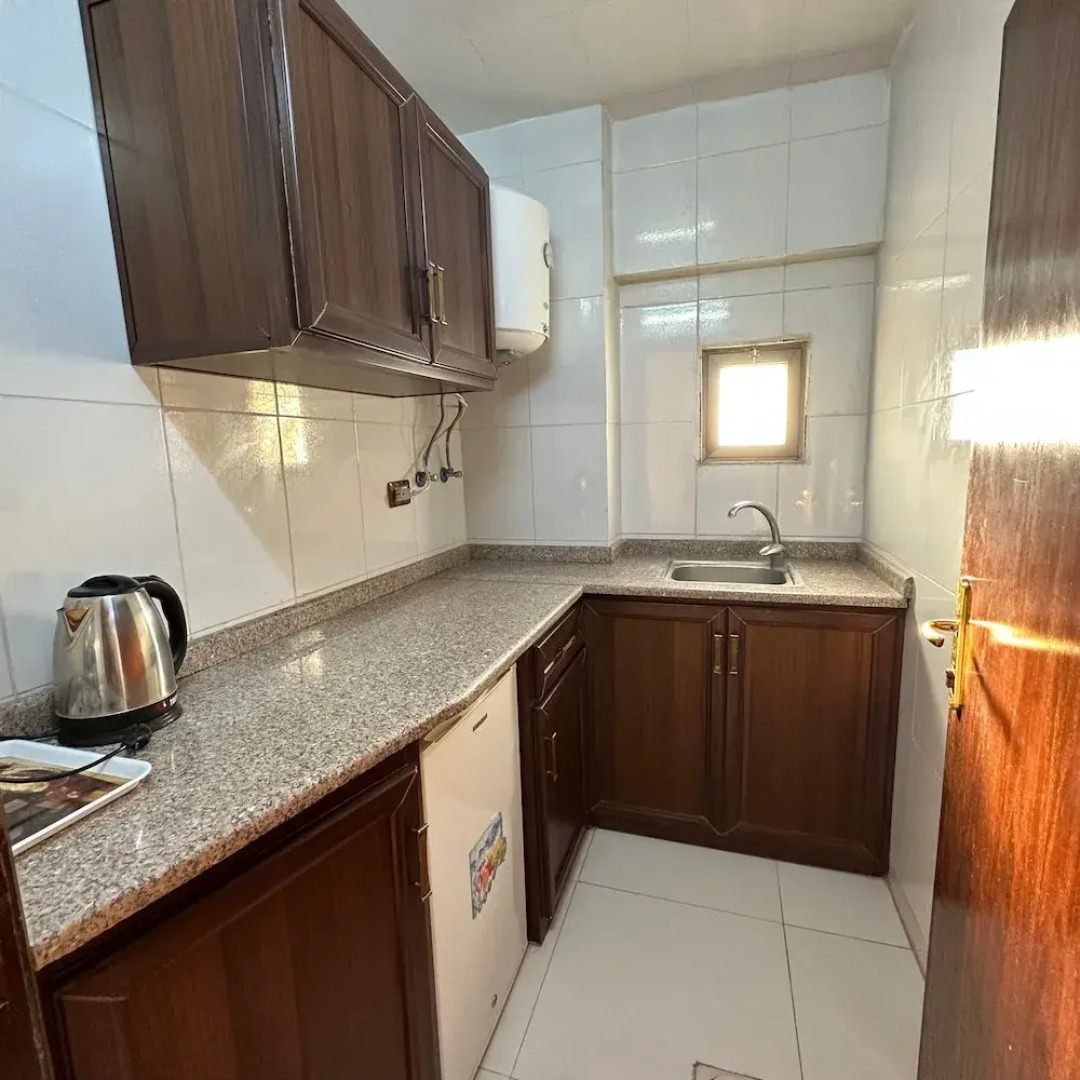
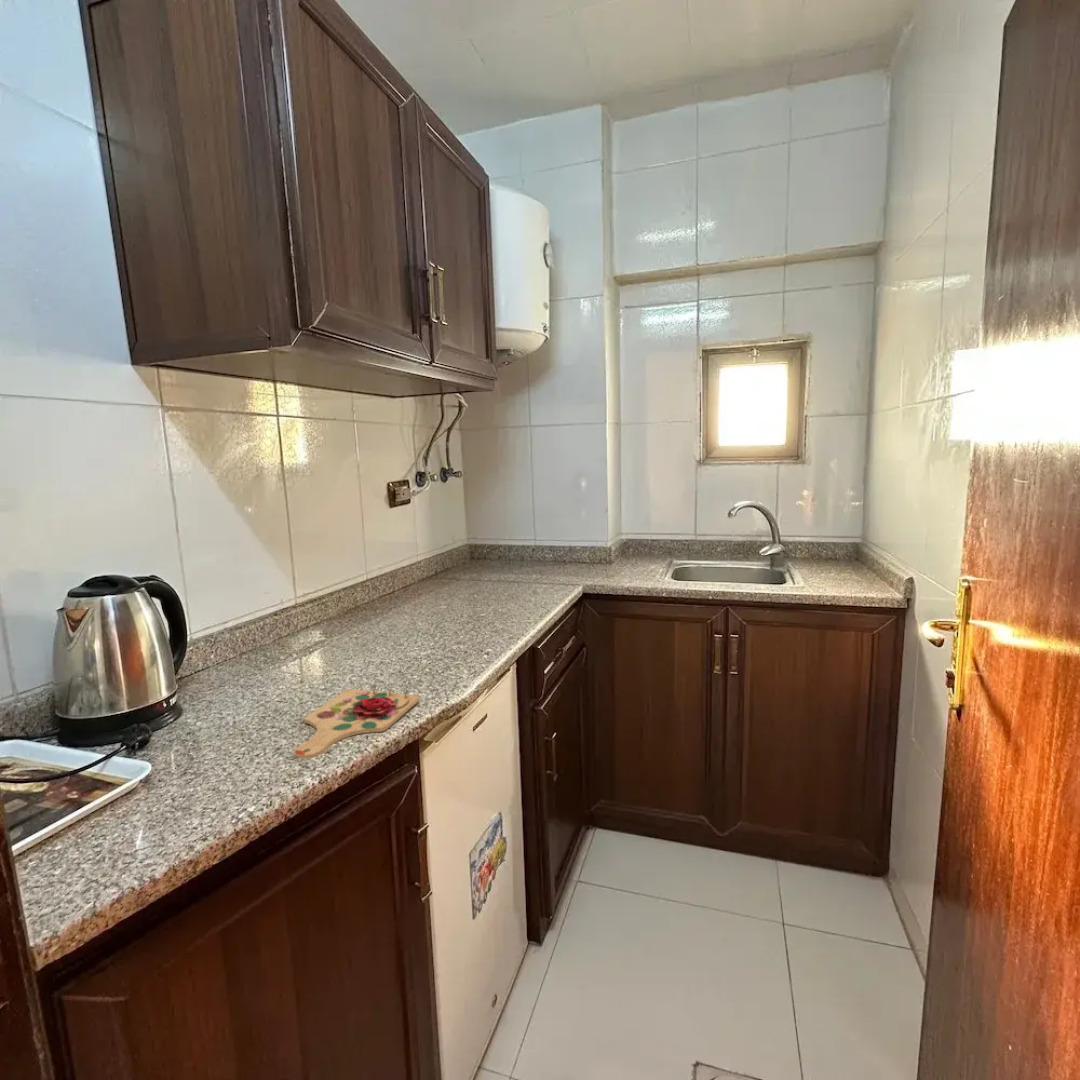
+ cutting board (346, 716)
